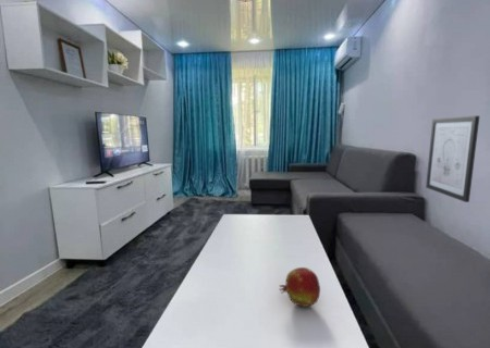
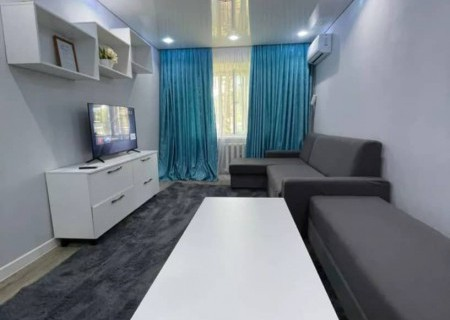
- fruit (298, 287)
- wall art (449, 157)
